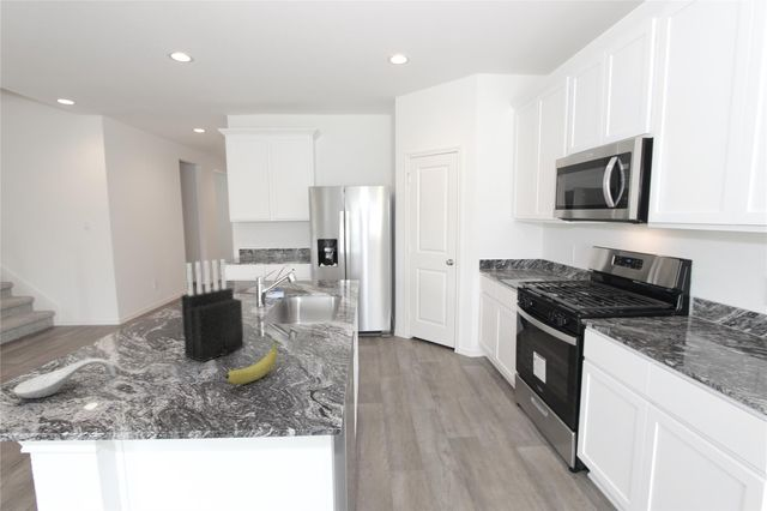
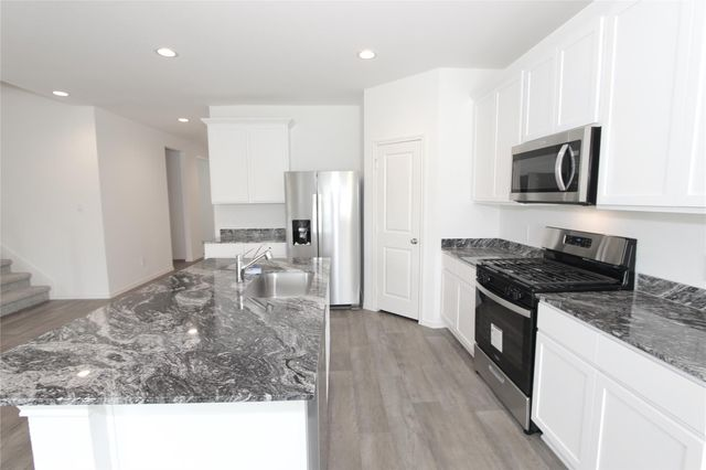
- spoon rest (67, 375)
- knife block (215, 307)
- fruit (253, 365)
